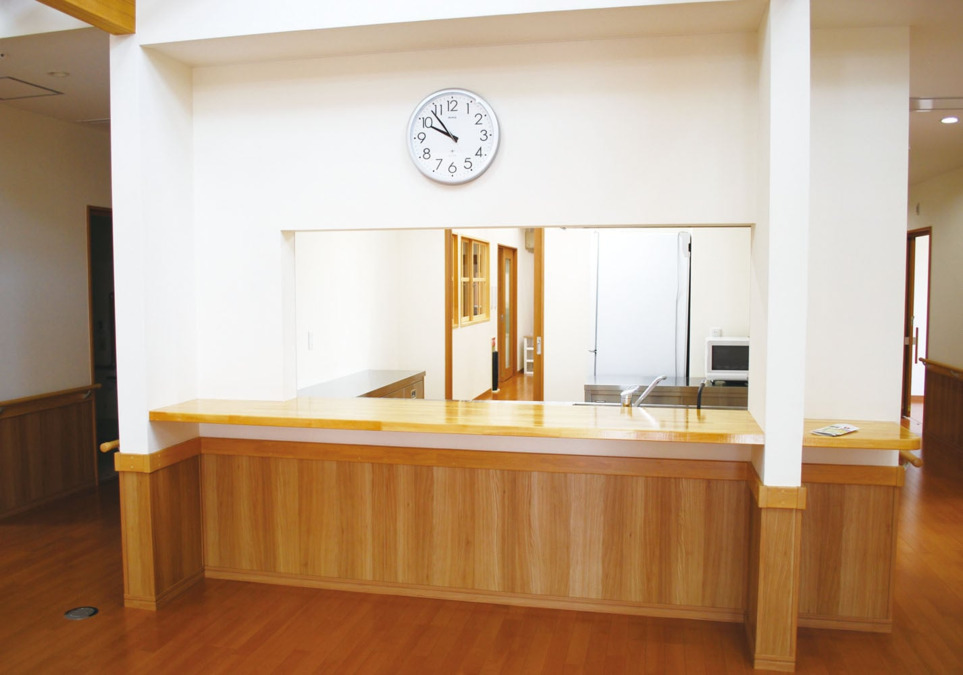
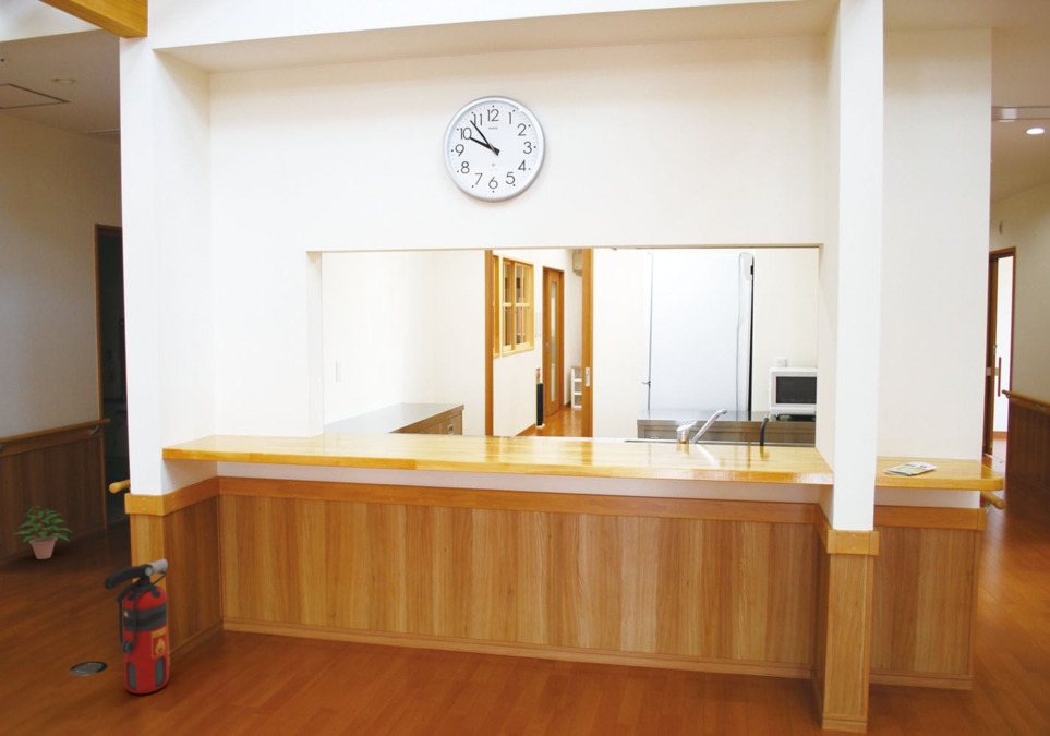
+ potted plant (45, 530)
+ fire extinguisher (137, 628)
